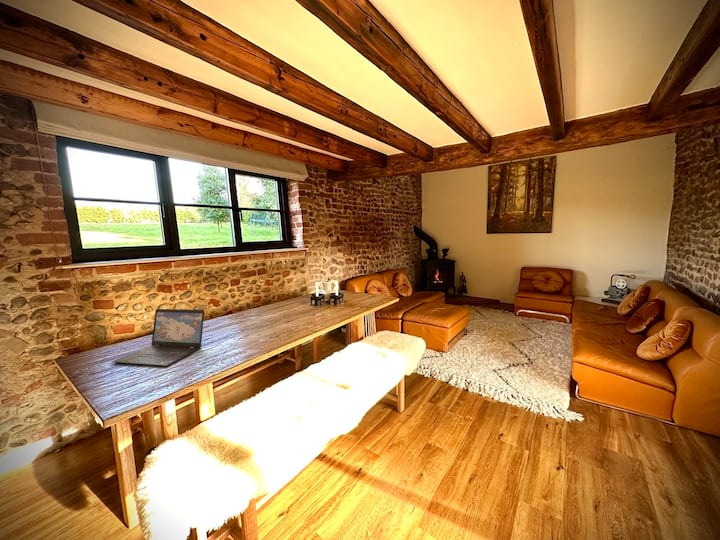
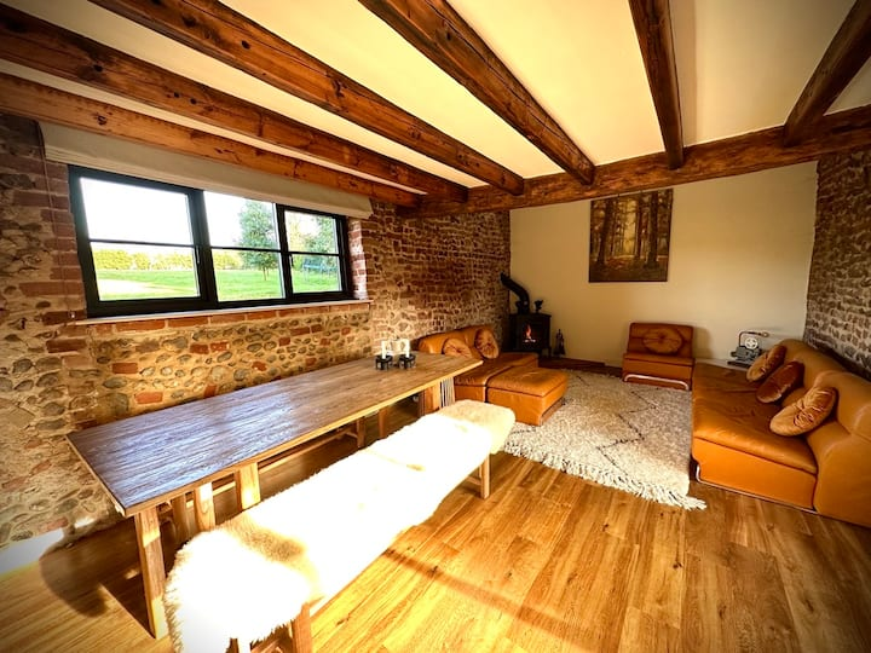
- laptop (161, 335)
